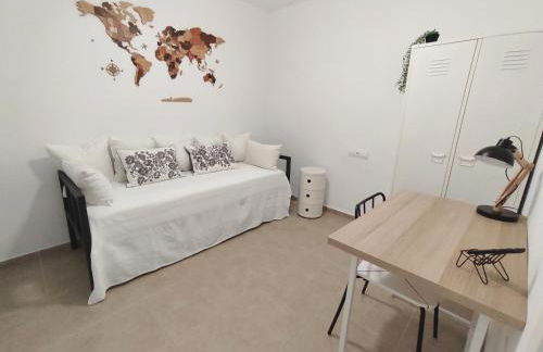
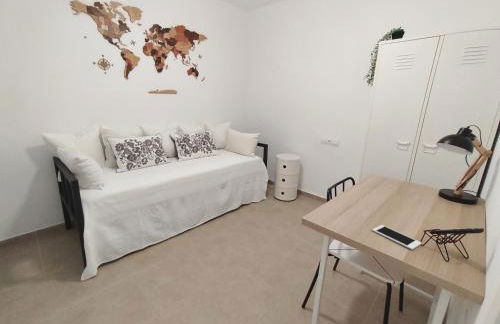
+ cell phone (395, 236)
